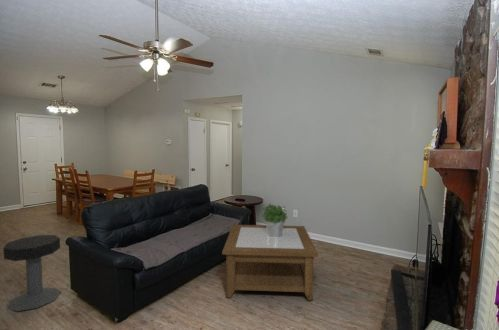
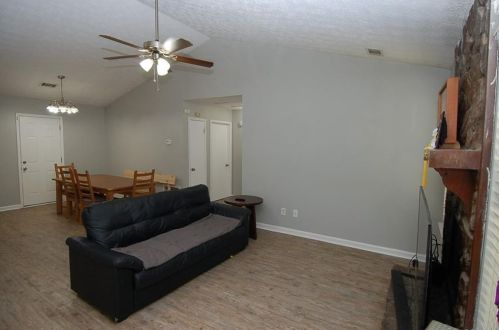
- side table (34, 270)
- coffee table (268, 257)
- potted plant (274, 219)
